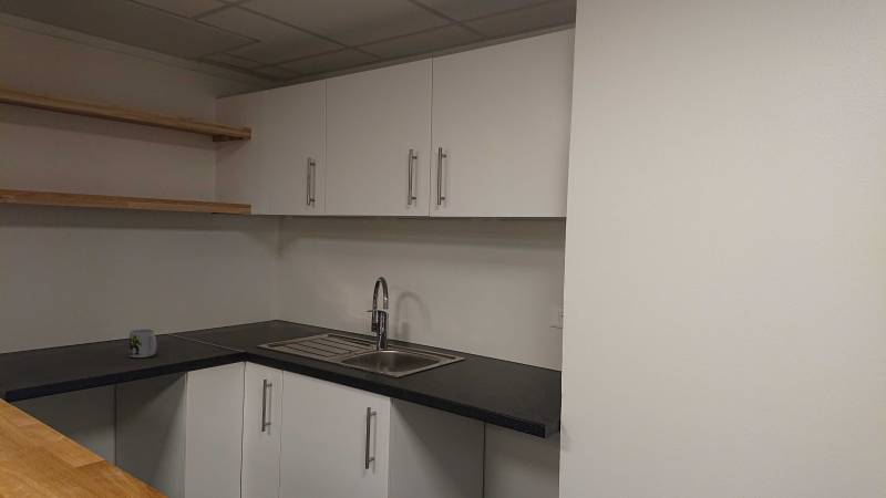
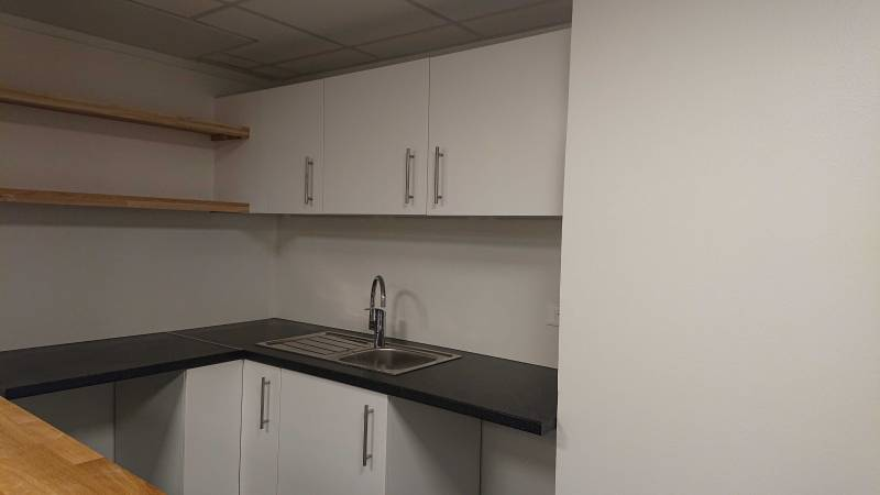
- mug (144, 343)
